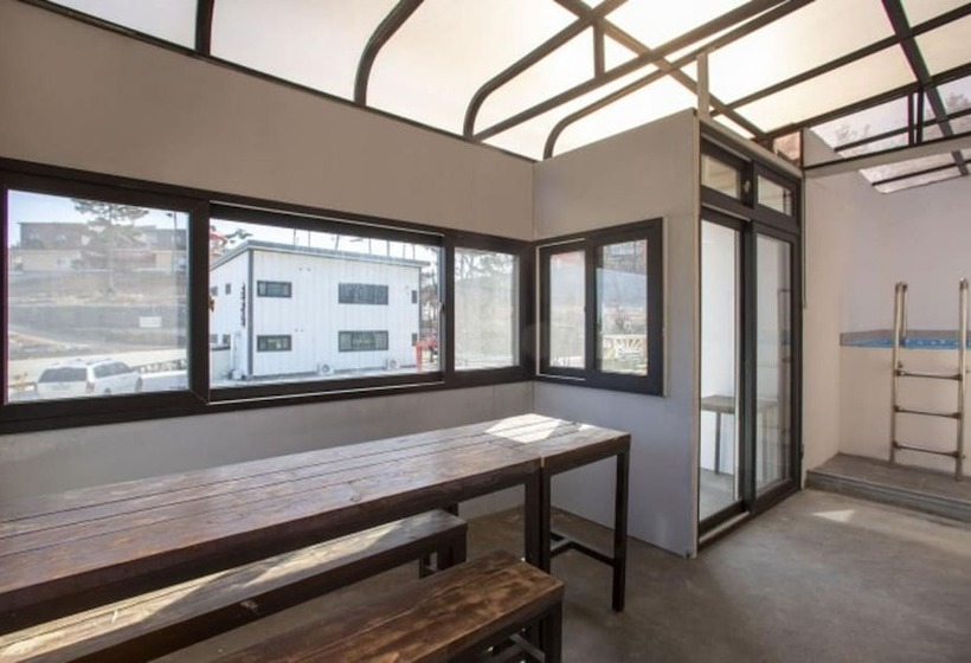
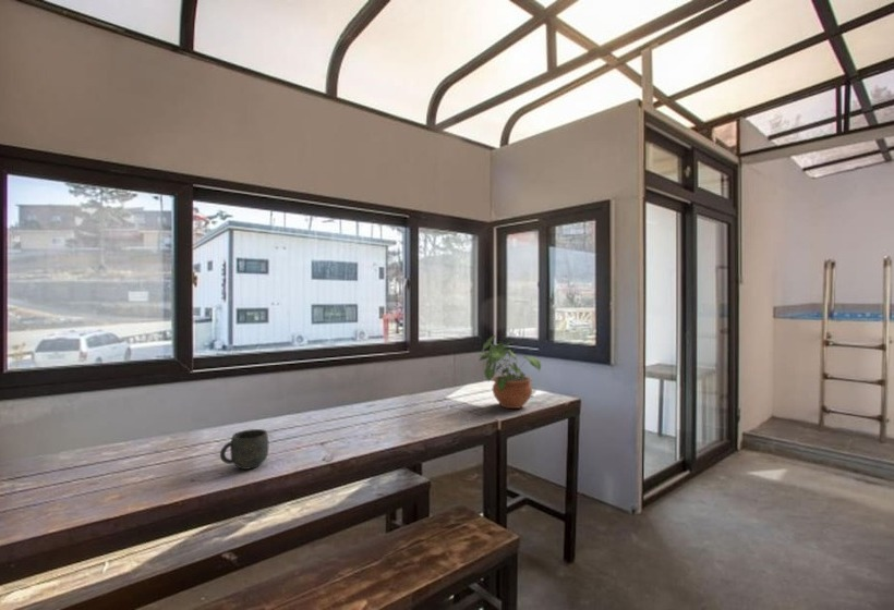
+ potted plant (504, 370)
+ mug (244, 450)
